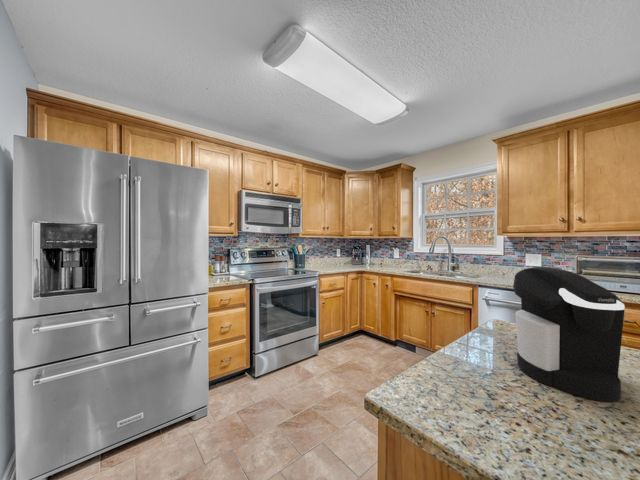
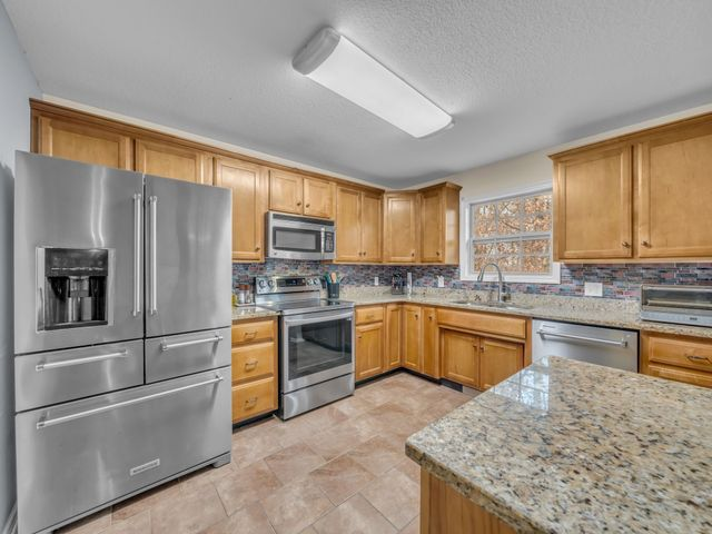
- coffee maker (567, 324)
